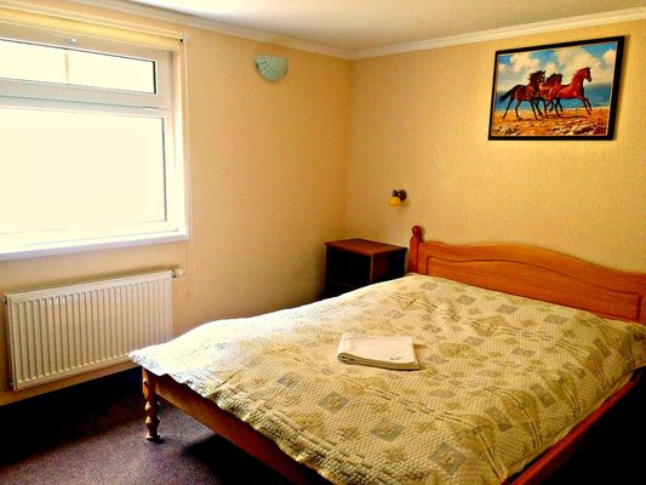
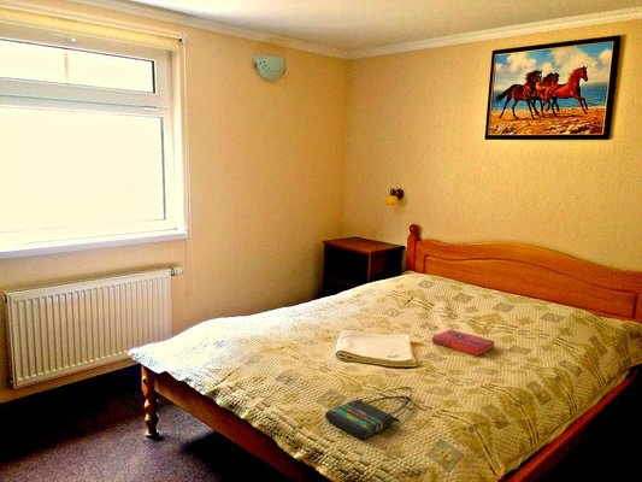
+ hardback book (463, 341)
+ tote bag (378, 408)
